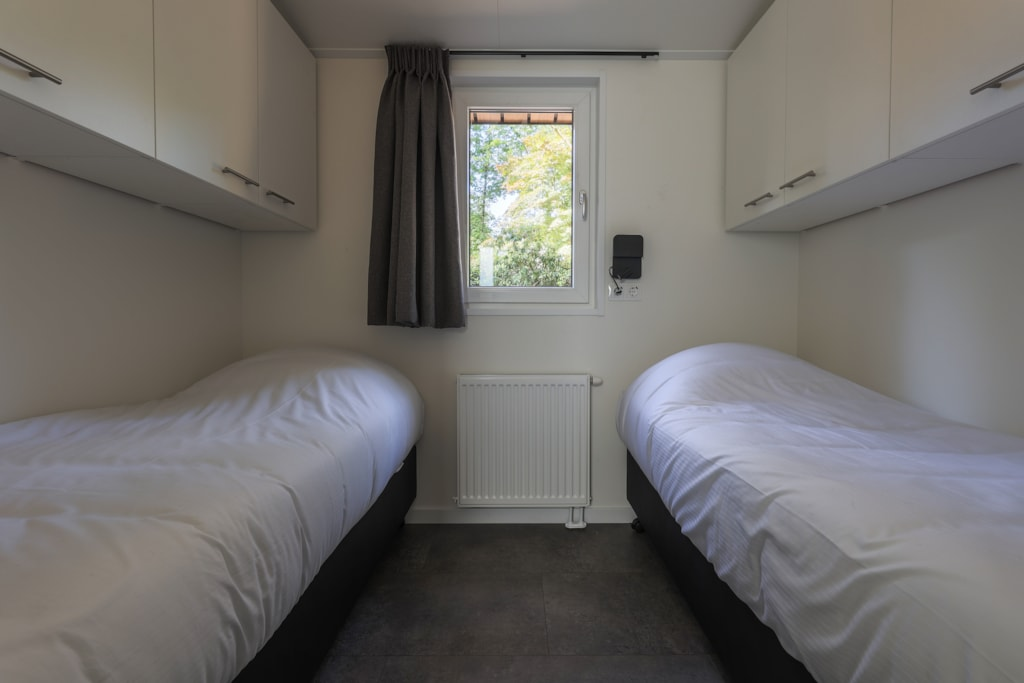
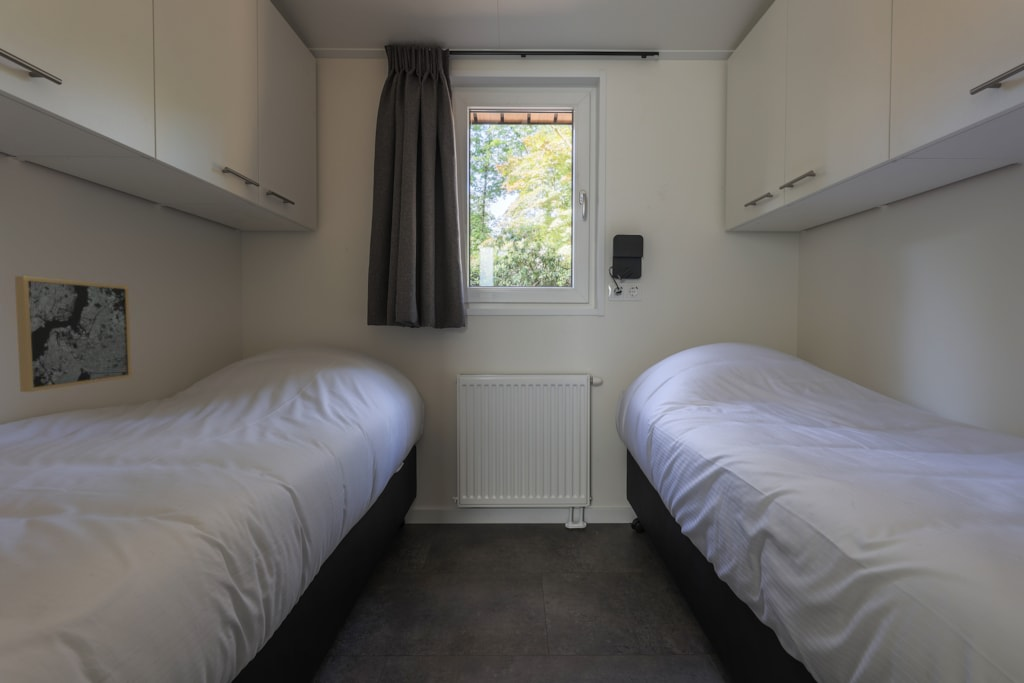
+ wall art (80, 332)
